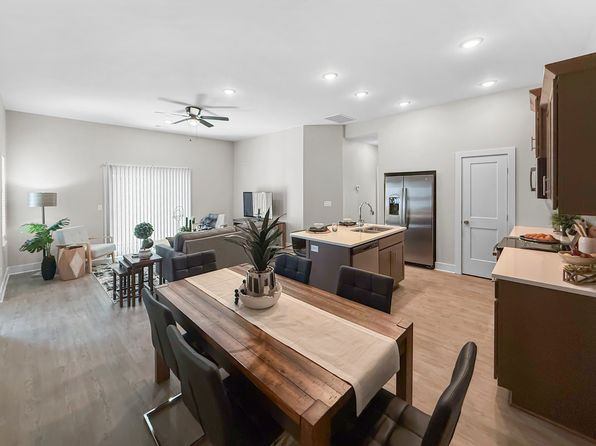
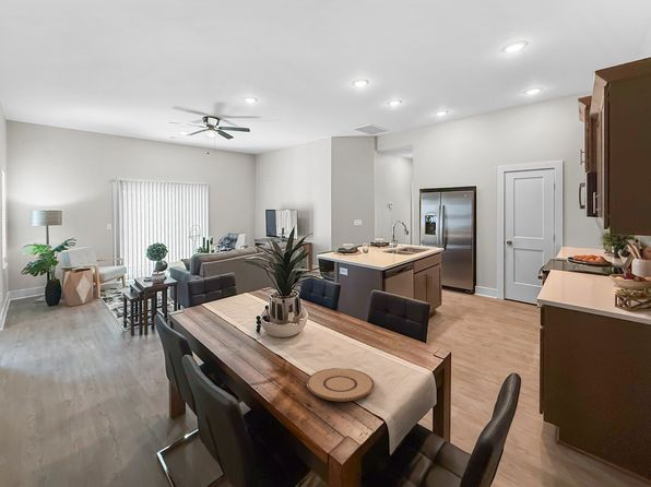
+ plate (340, 383)
